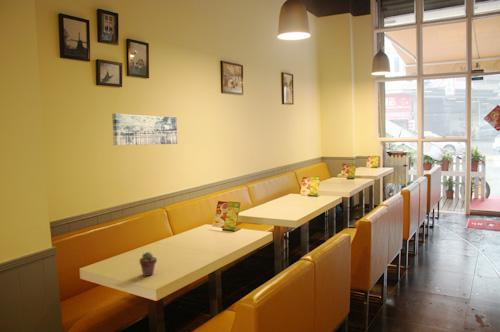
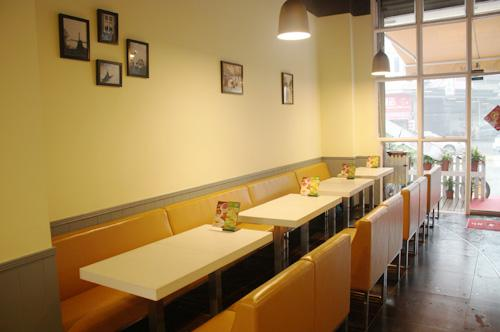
- wall art (147, 130)
- potted succulent (148, 263)
